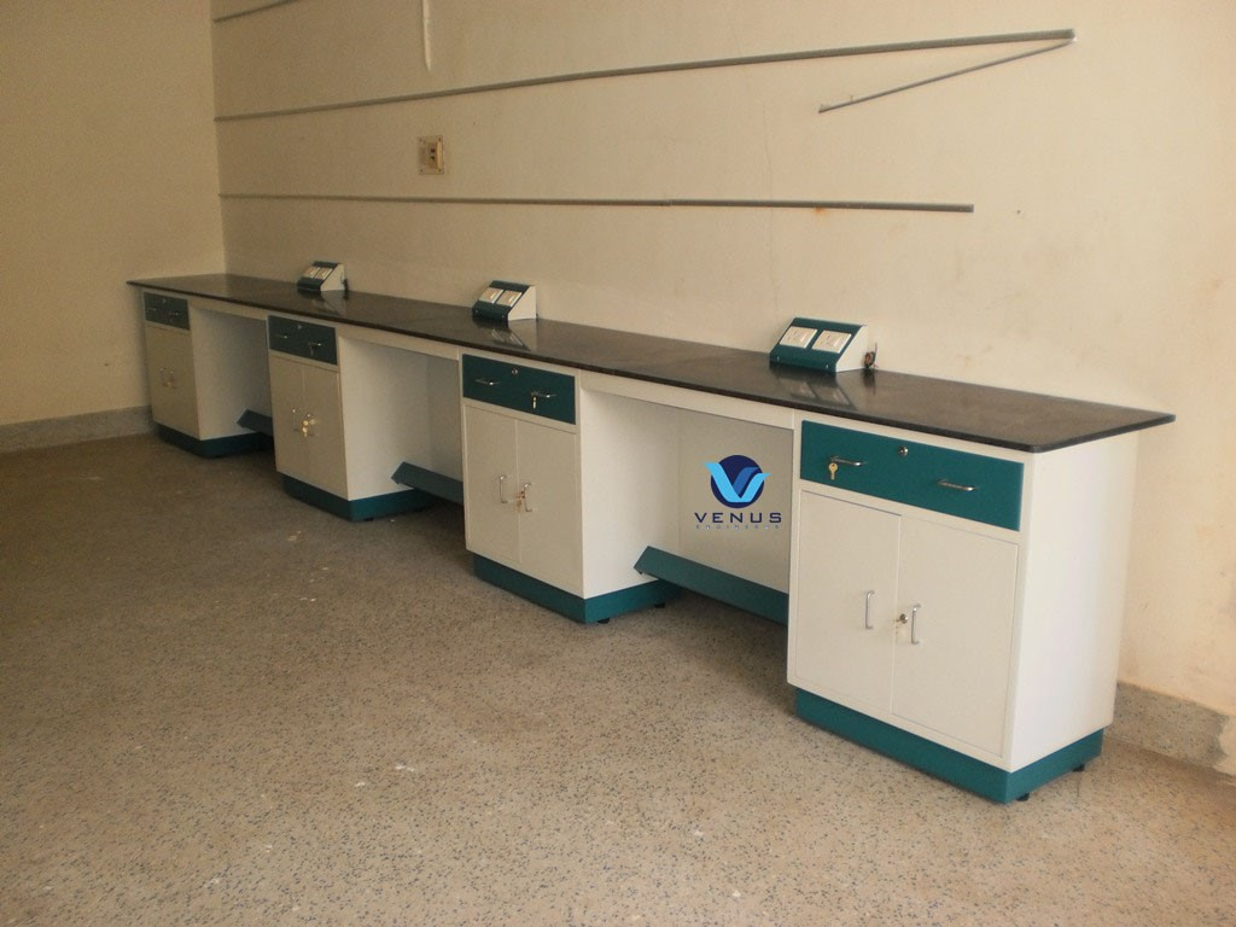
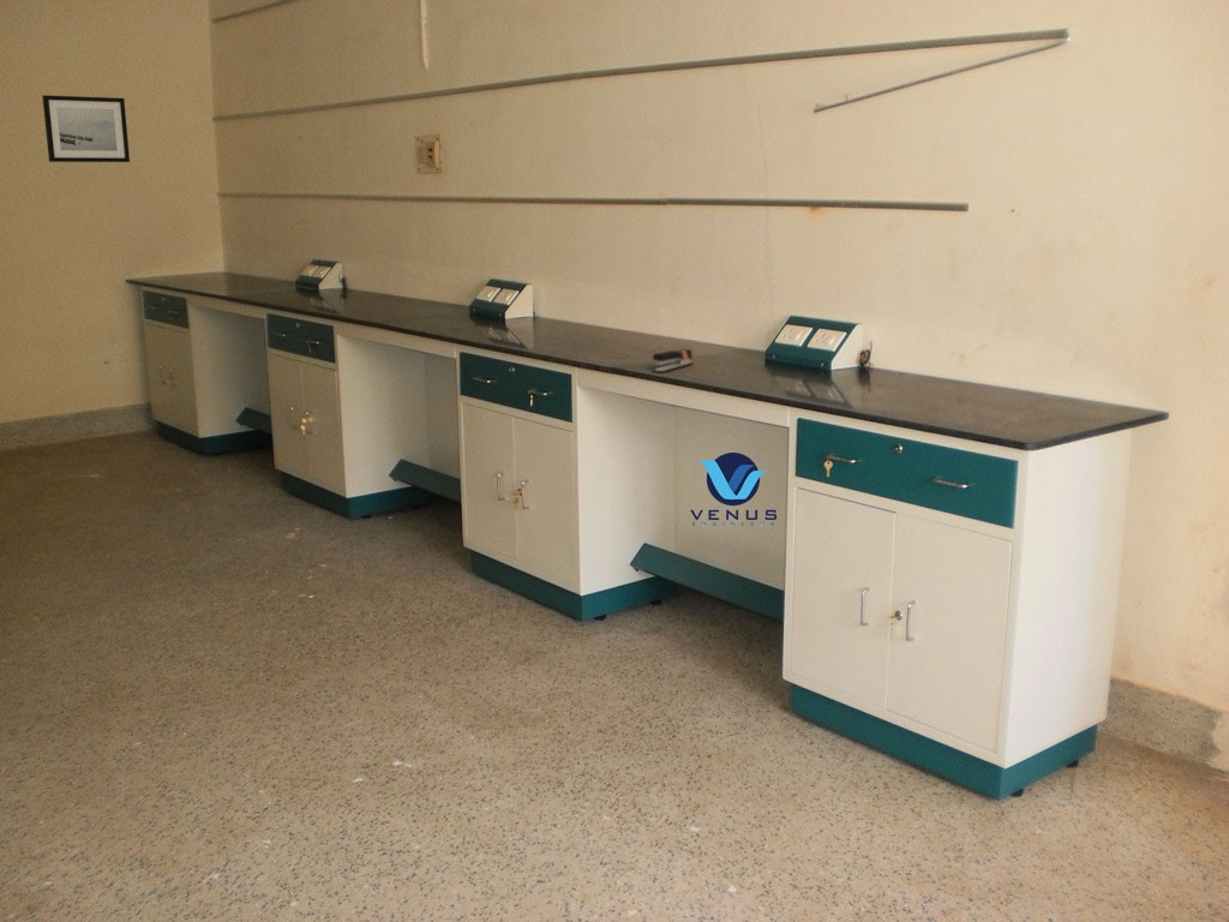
+ stapler (672, 359)
+ wall art (86, 128)
